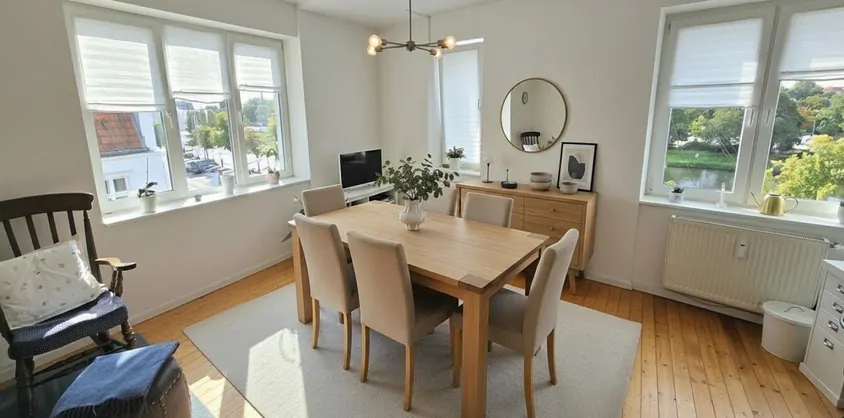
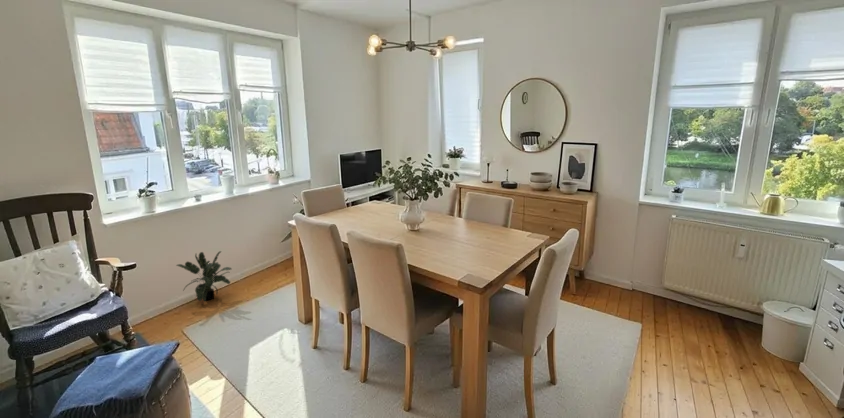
+ potted plant (208, 276)
